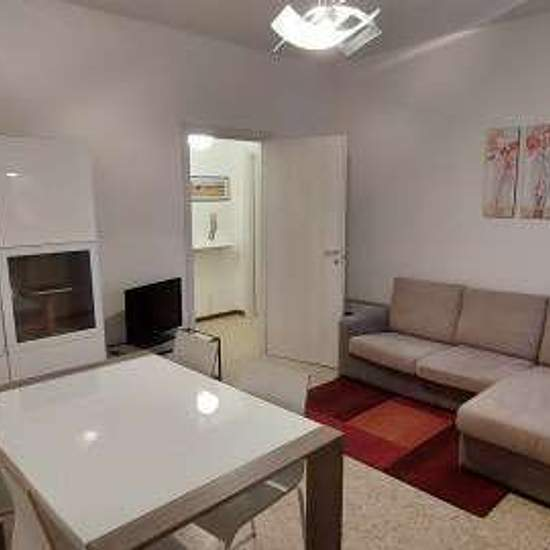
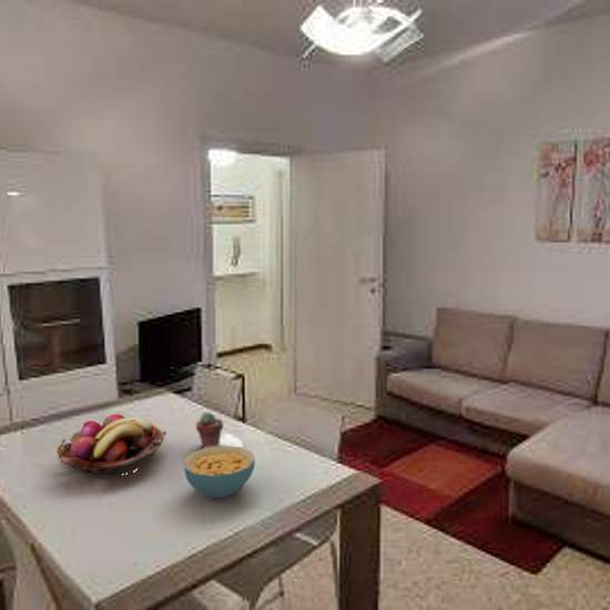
+ fruit basket (112, 441)
+ potted succulent (210, 429)
+ cereal bowl (220, 476)
